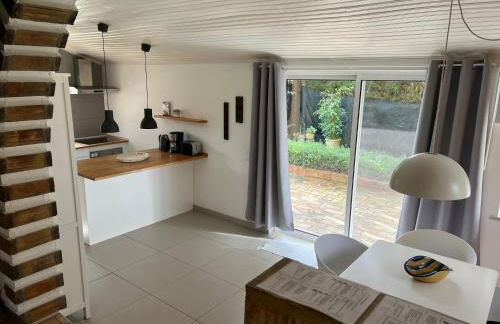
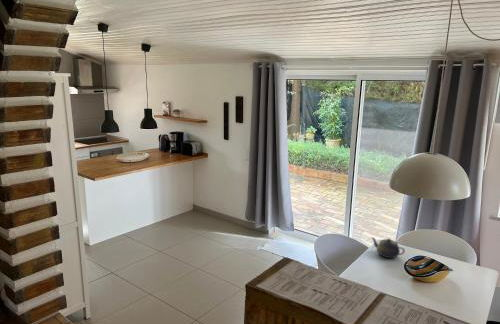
+ teapot (387, 246)
